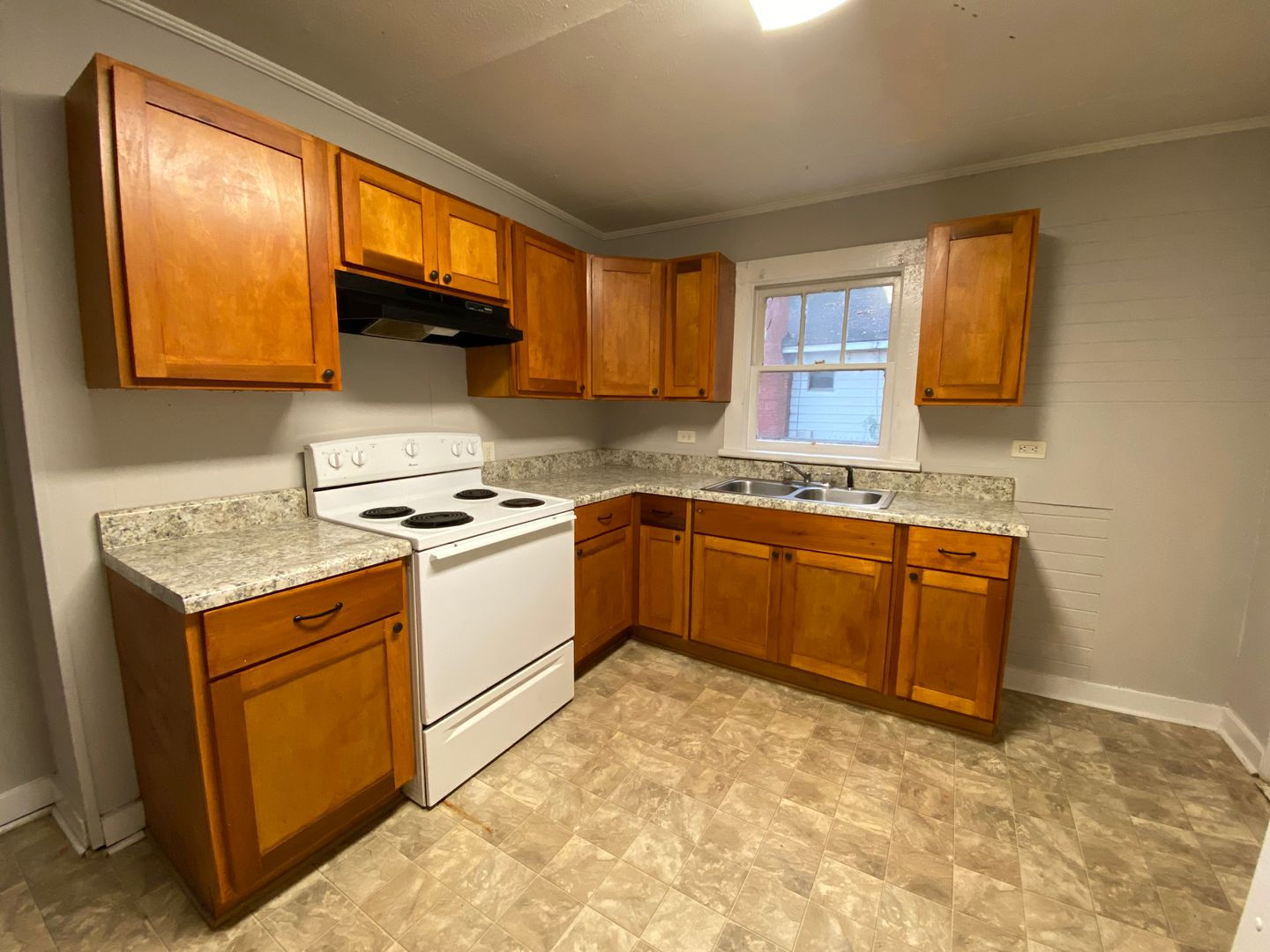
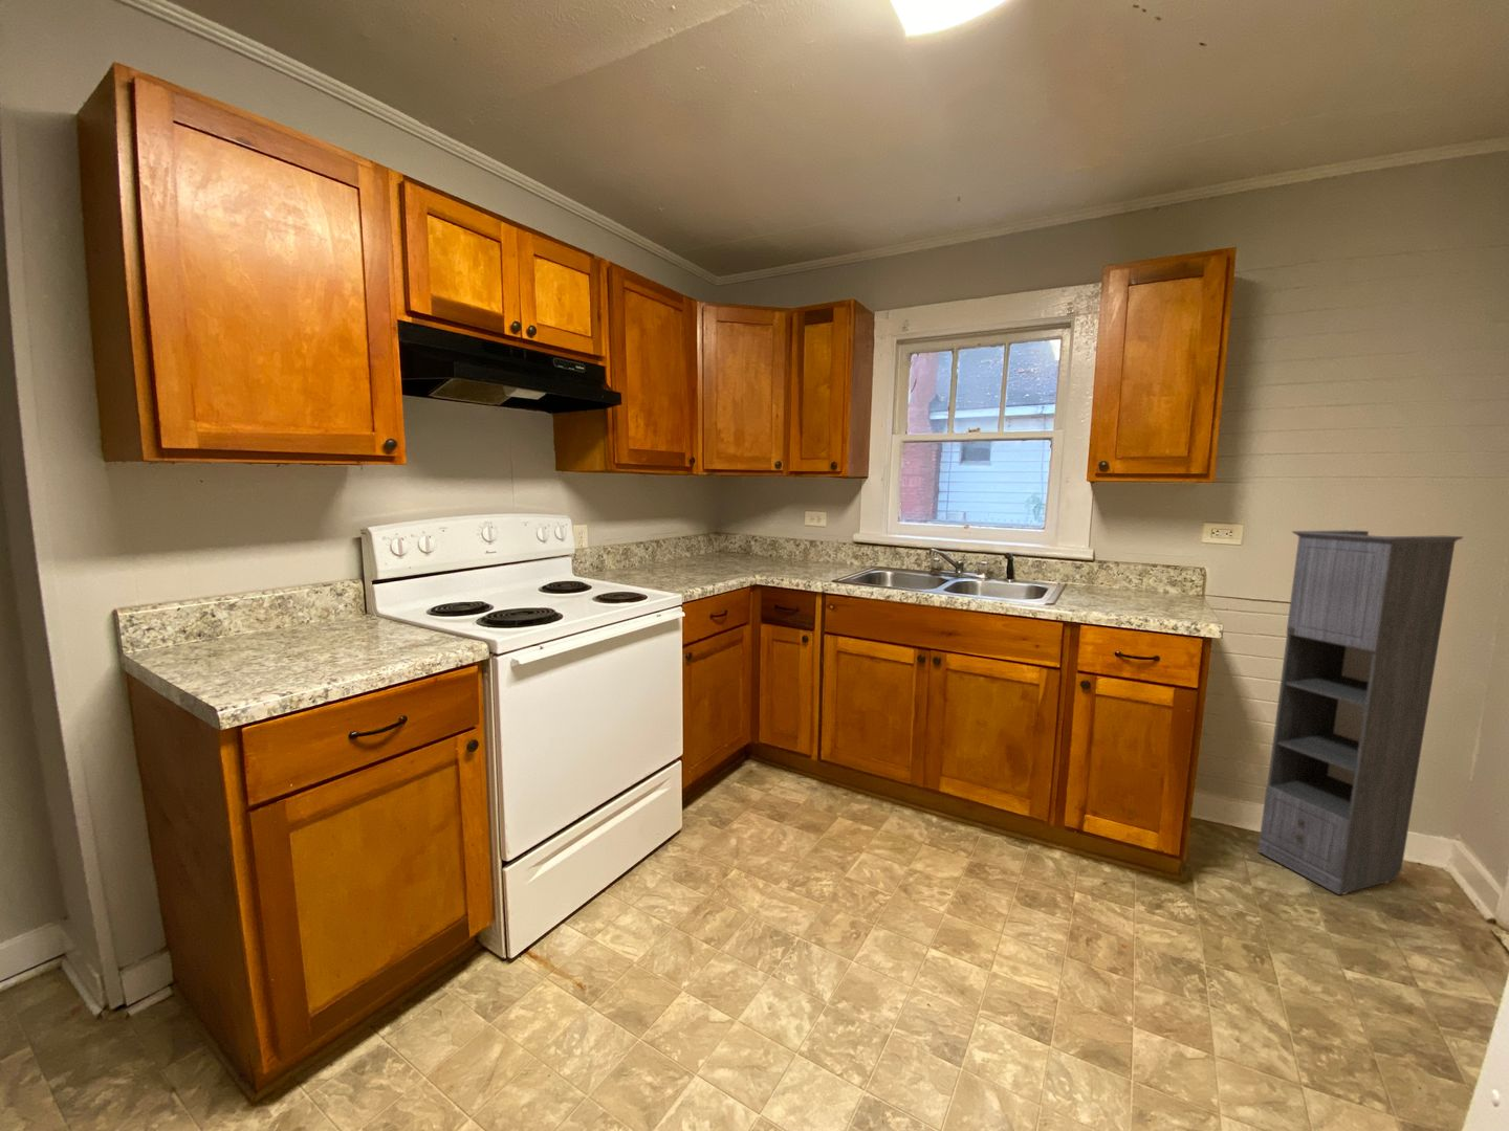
+ storage cabinet (1347, 704)
